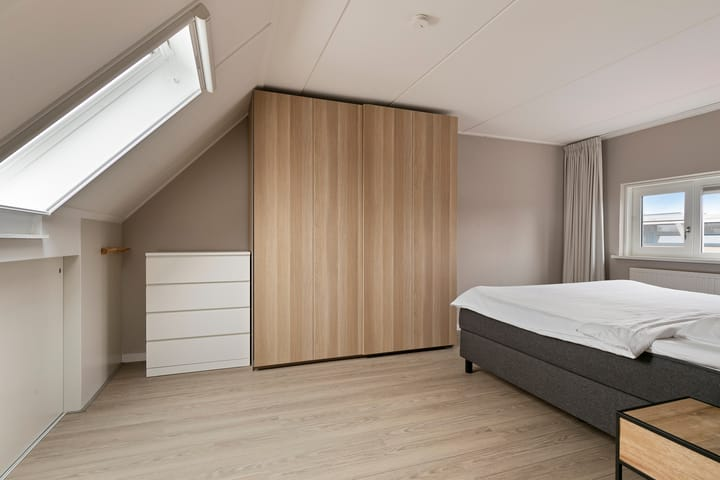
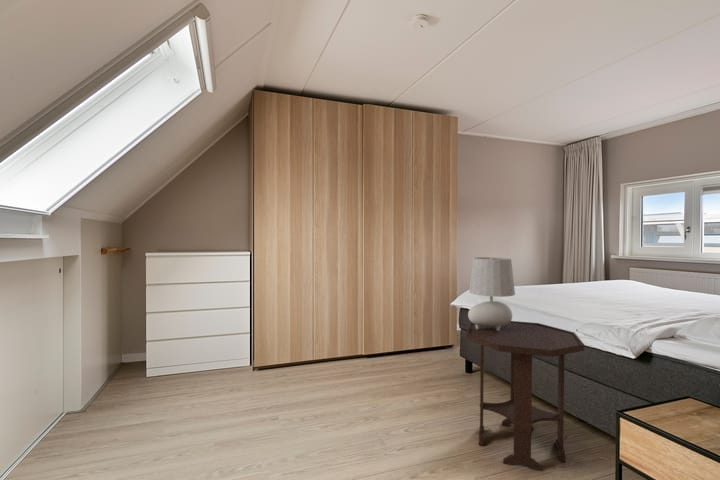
+ side table (520, 388)
+ table lamp (490, 291)
